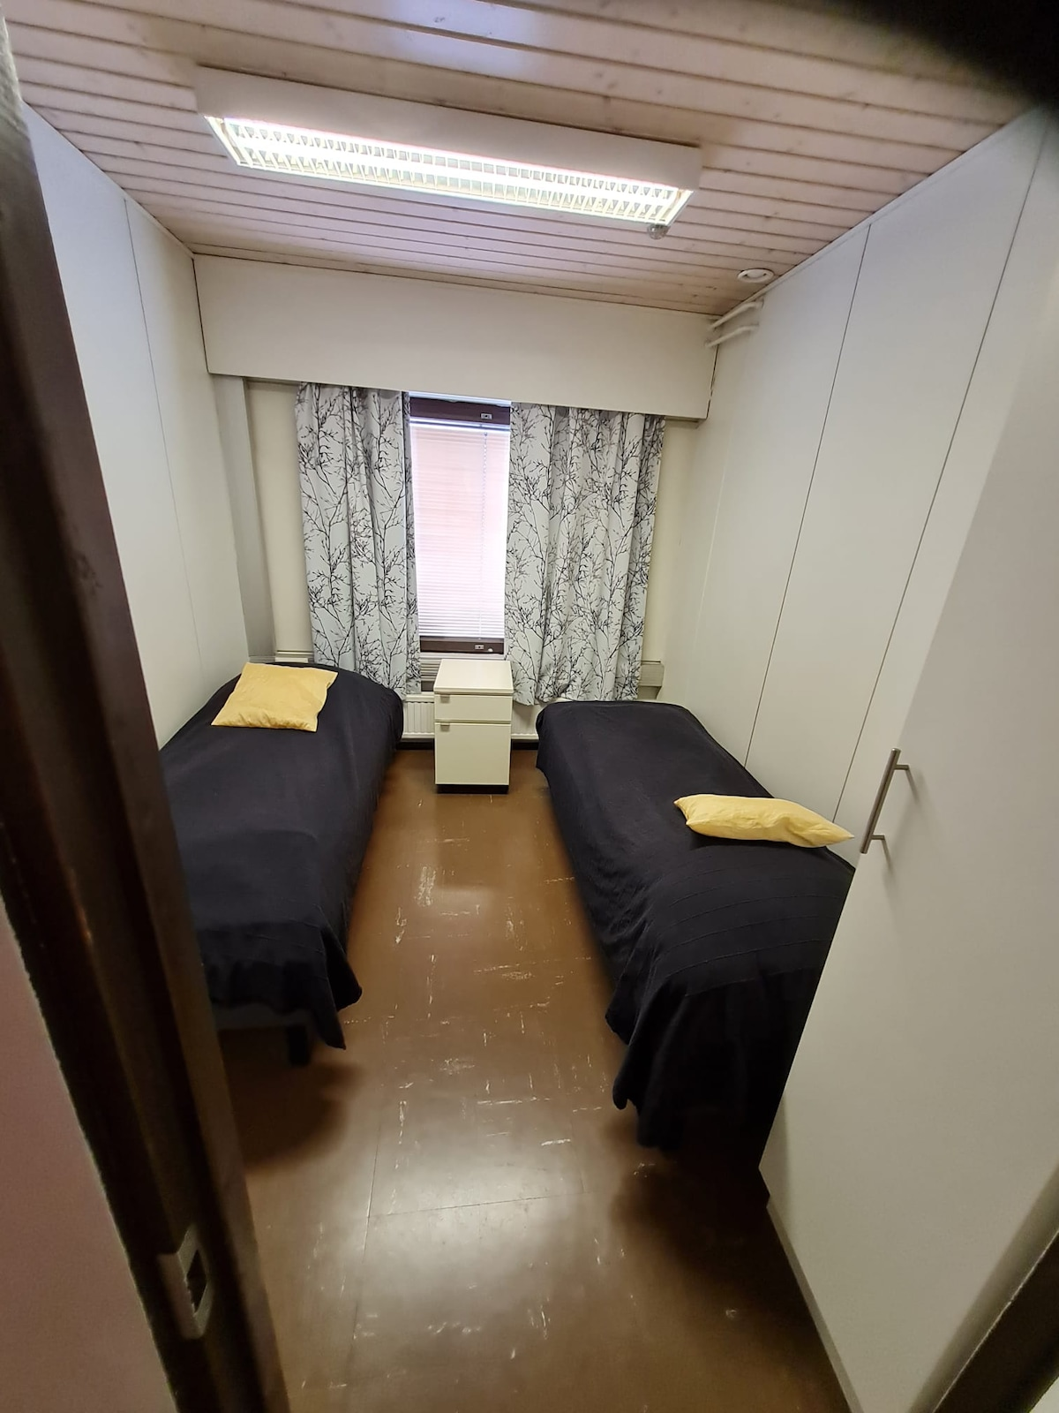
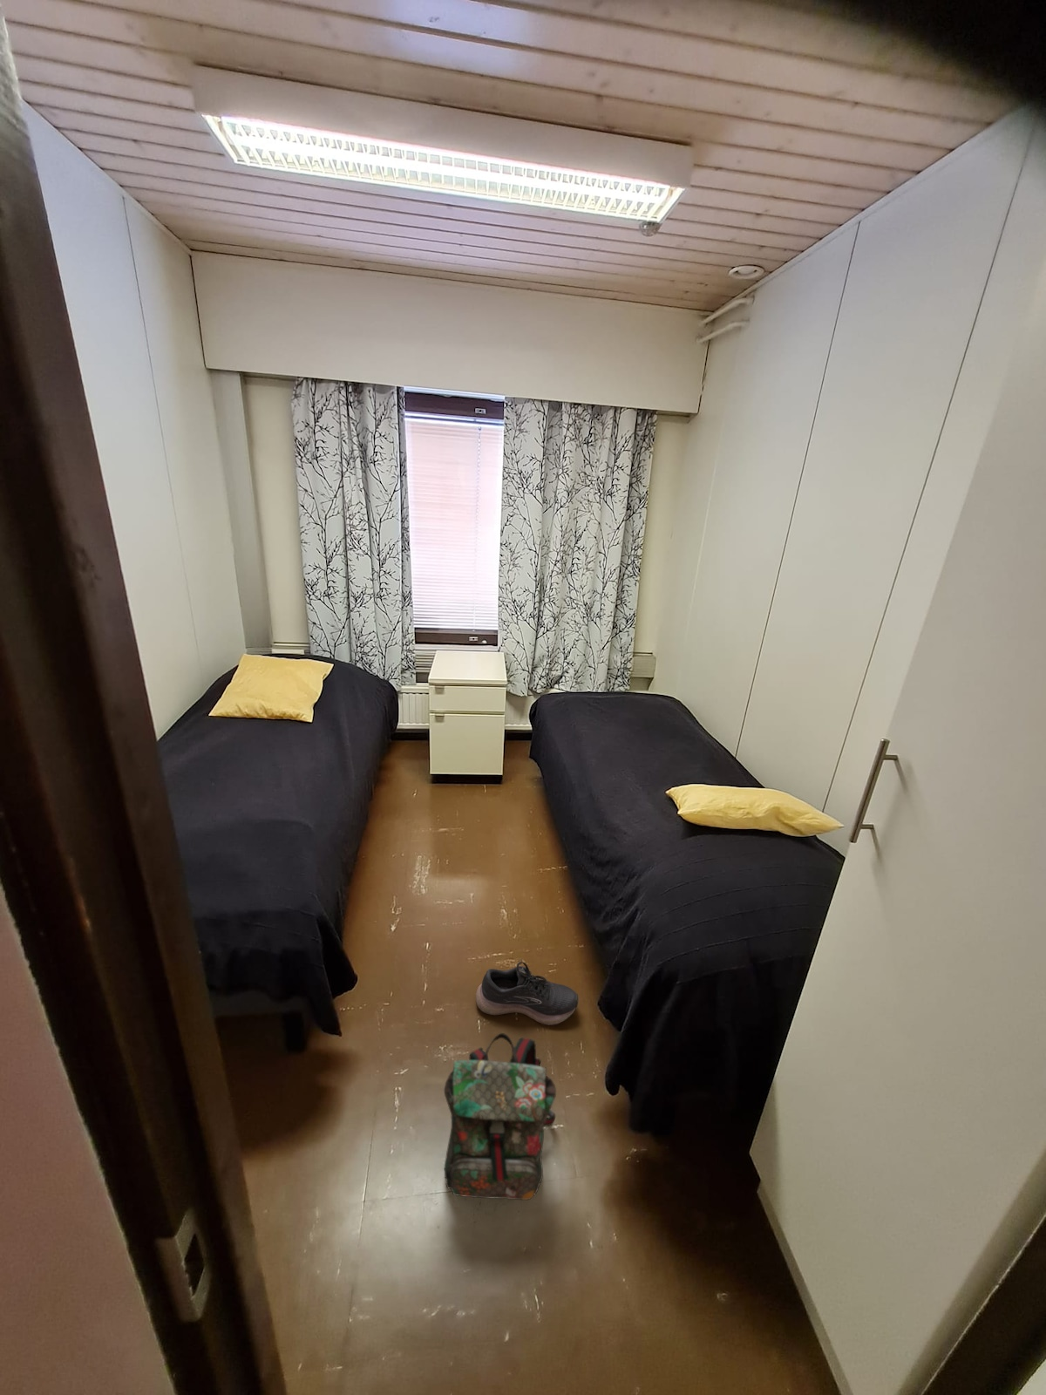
+ shoe (527, 983)
+ backpack (504, 1092)
